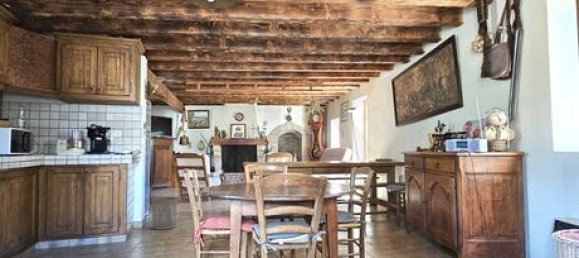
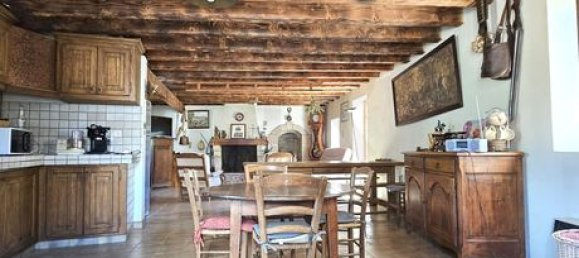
- waste bin (164, 213)
